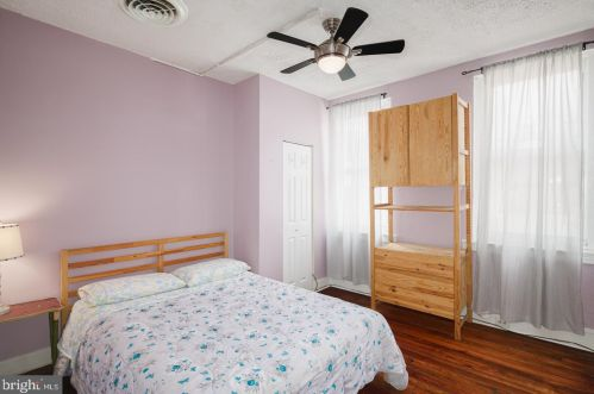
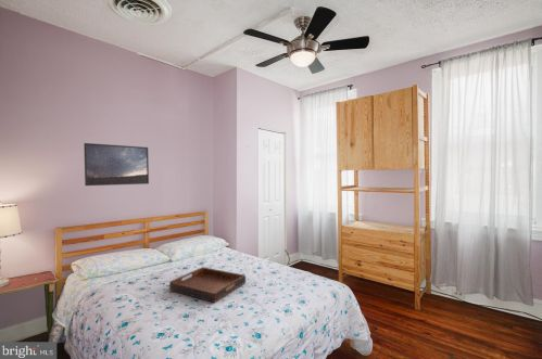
+ serving tray (207, 282)
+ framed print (118, 165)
